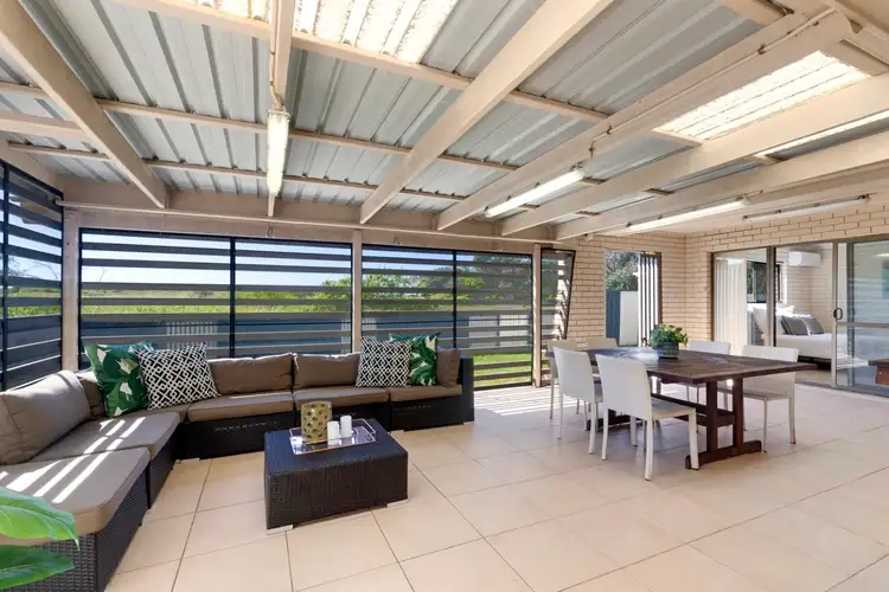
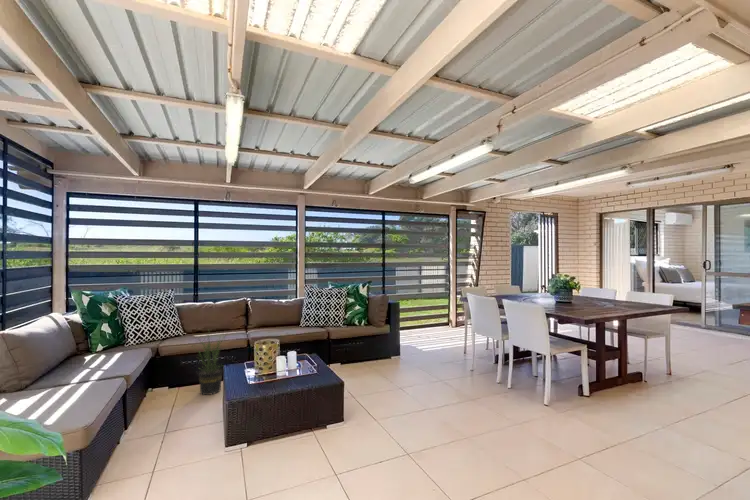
+ potted plant (209, 360)
